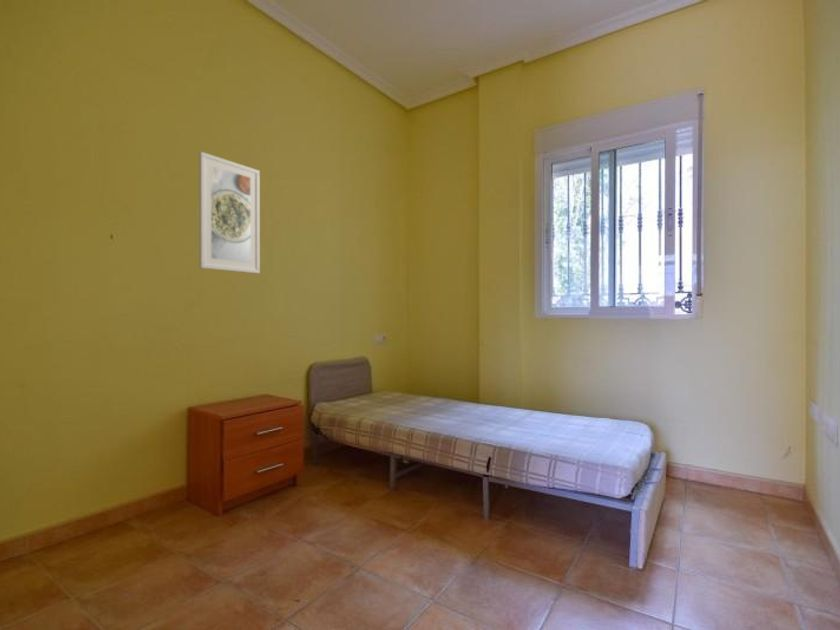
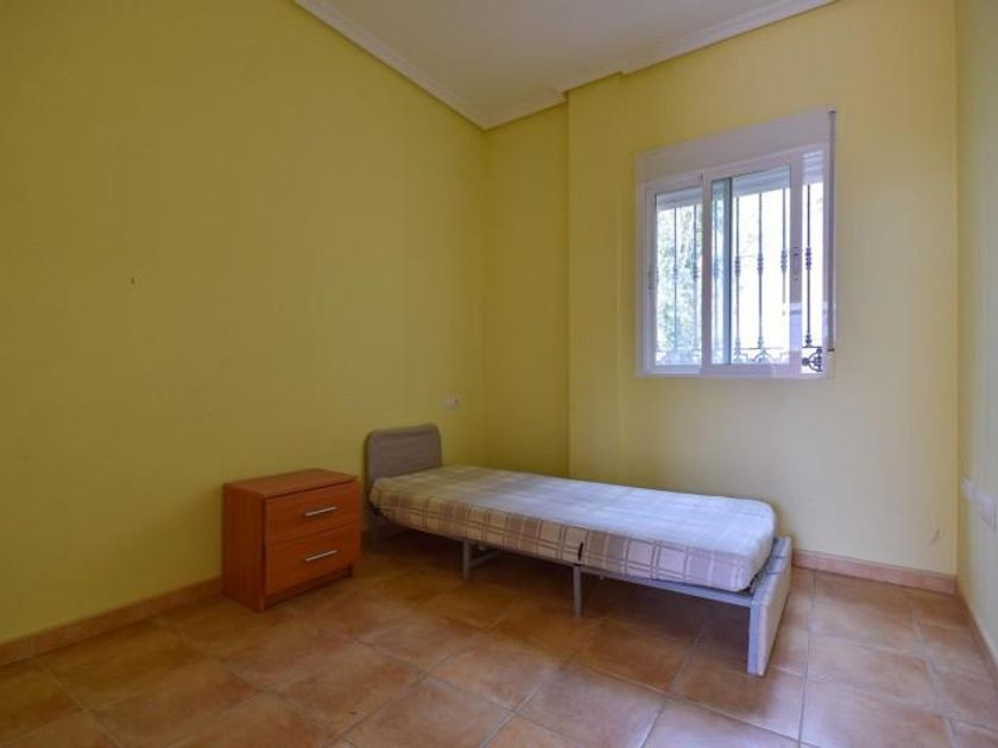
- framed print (231, 216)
